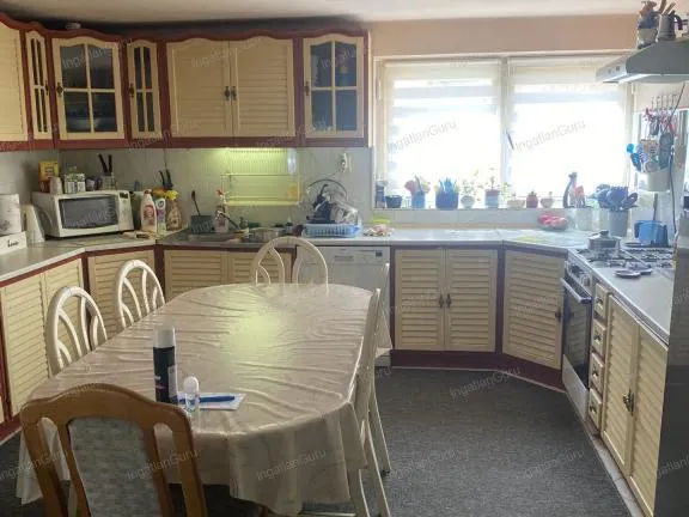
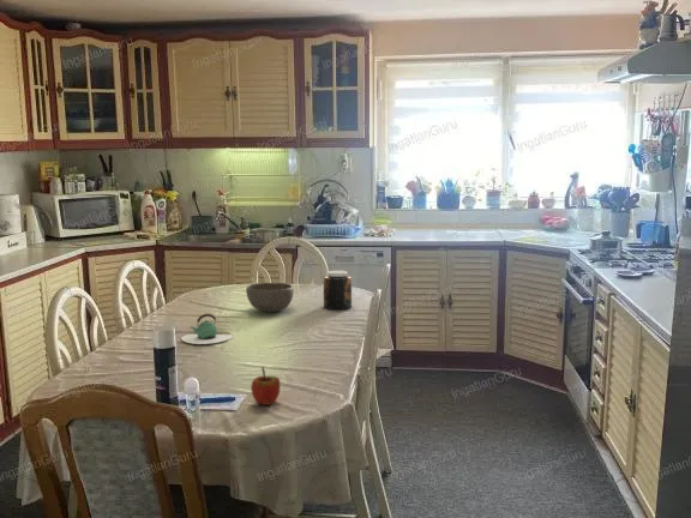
+ apple (265, 385)
+ jar (337, 289)
+ bowl (270, 297)
+ teapot (206, 325)
